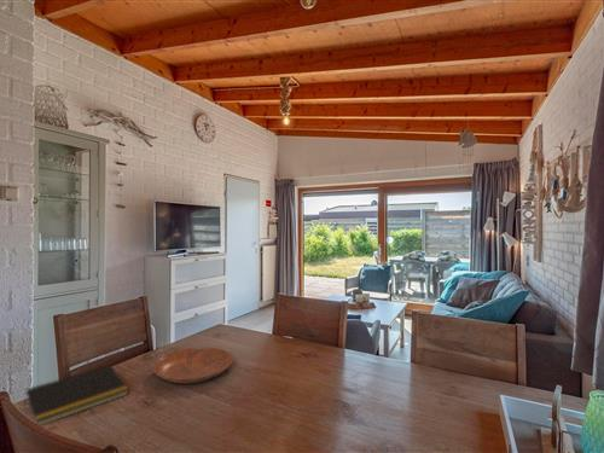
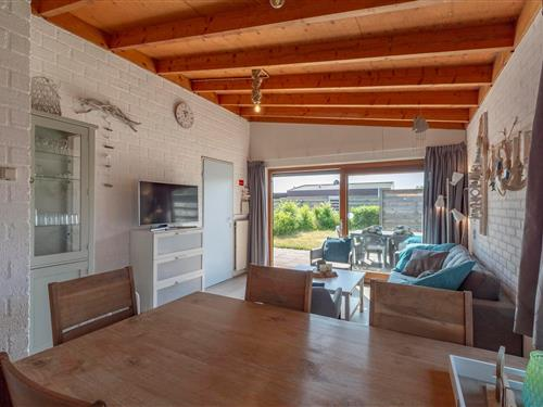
- bowl (193, 366)
- notepad (79, 391)
